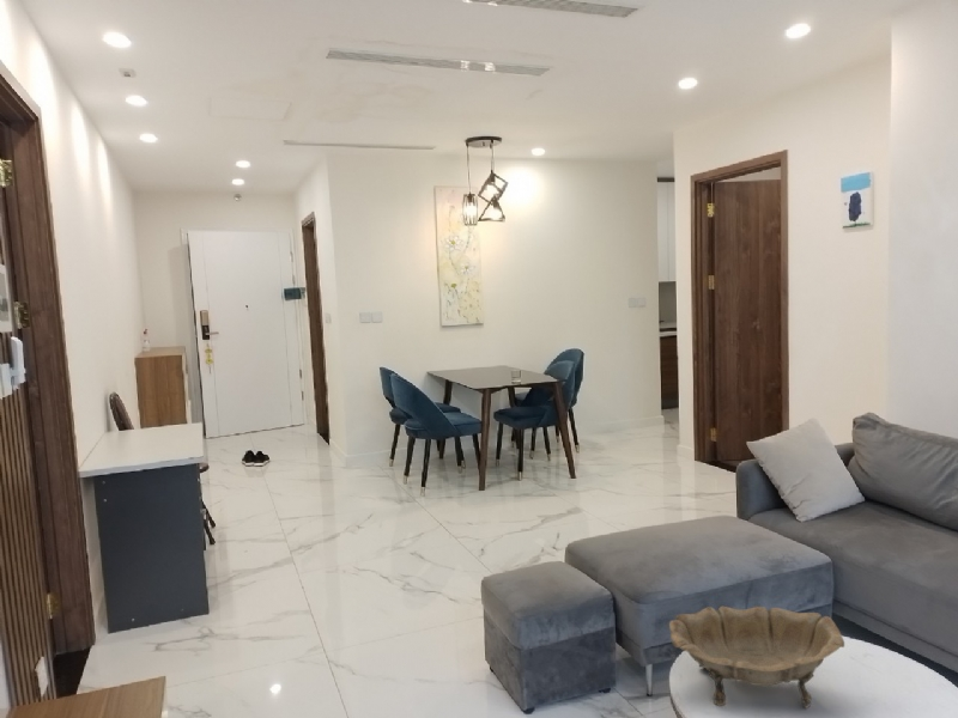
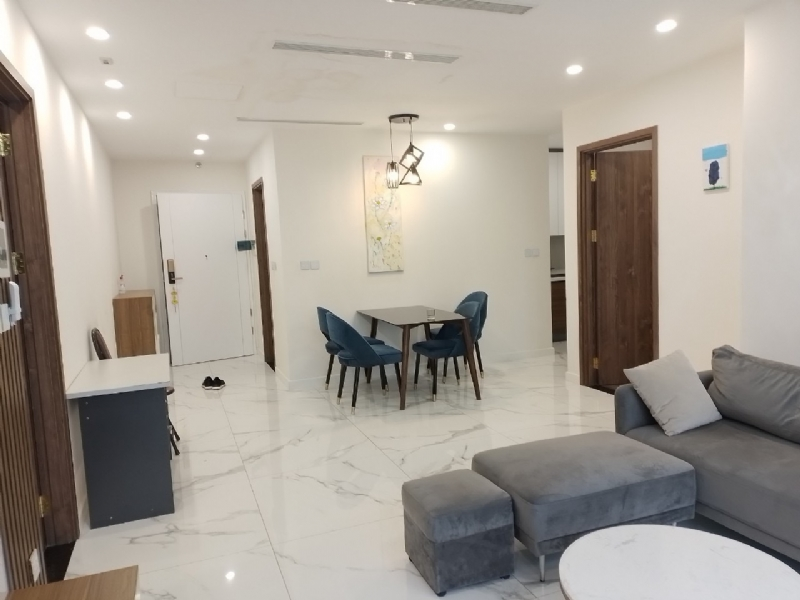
- decorative bowl (753, 656)
